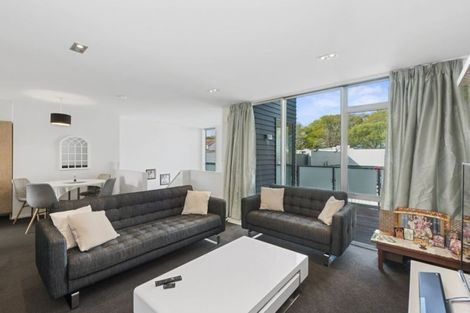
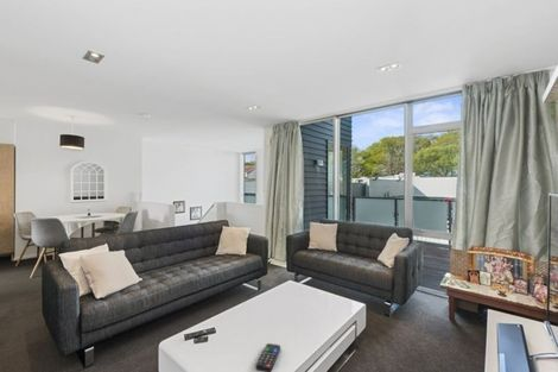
+ remote control (268, 357)
